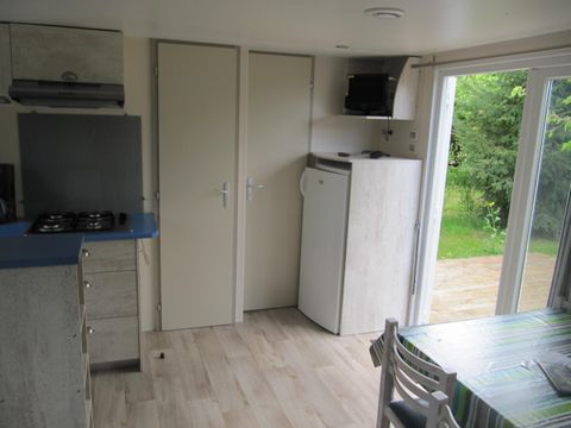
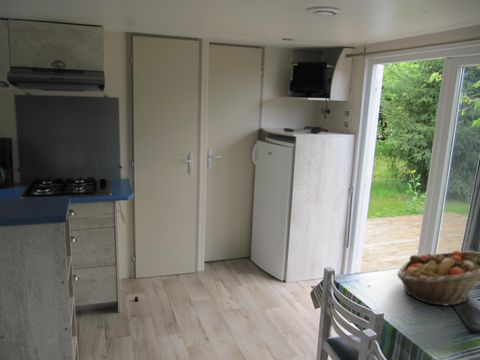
+ fruit basket (442, 273)
